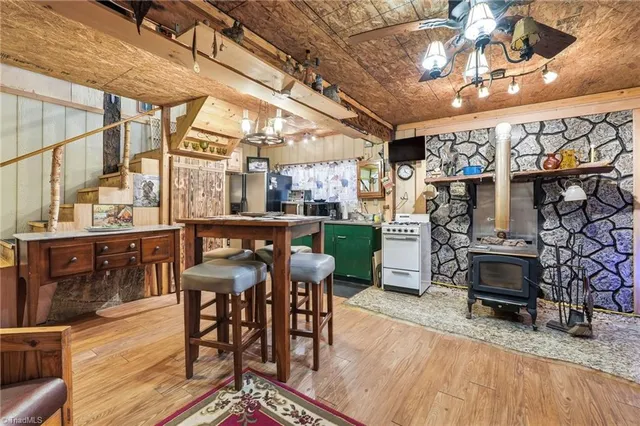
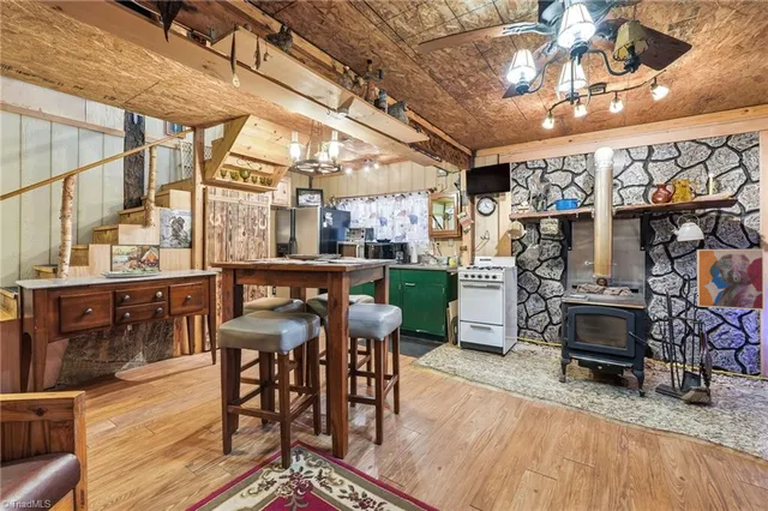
+ wall art (728, 278)
